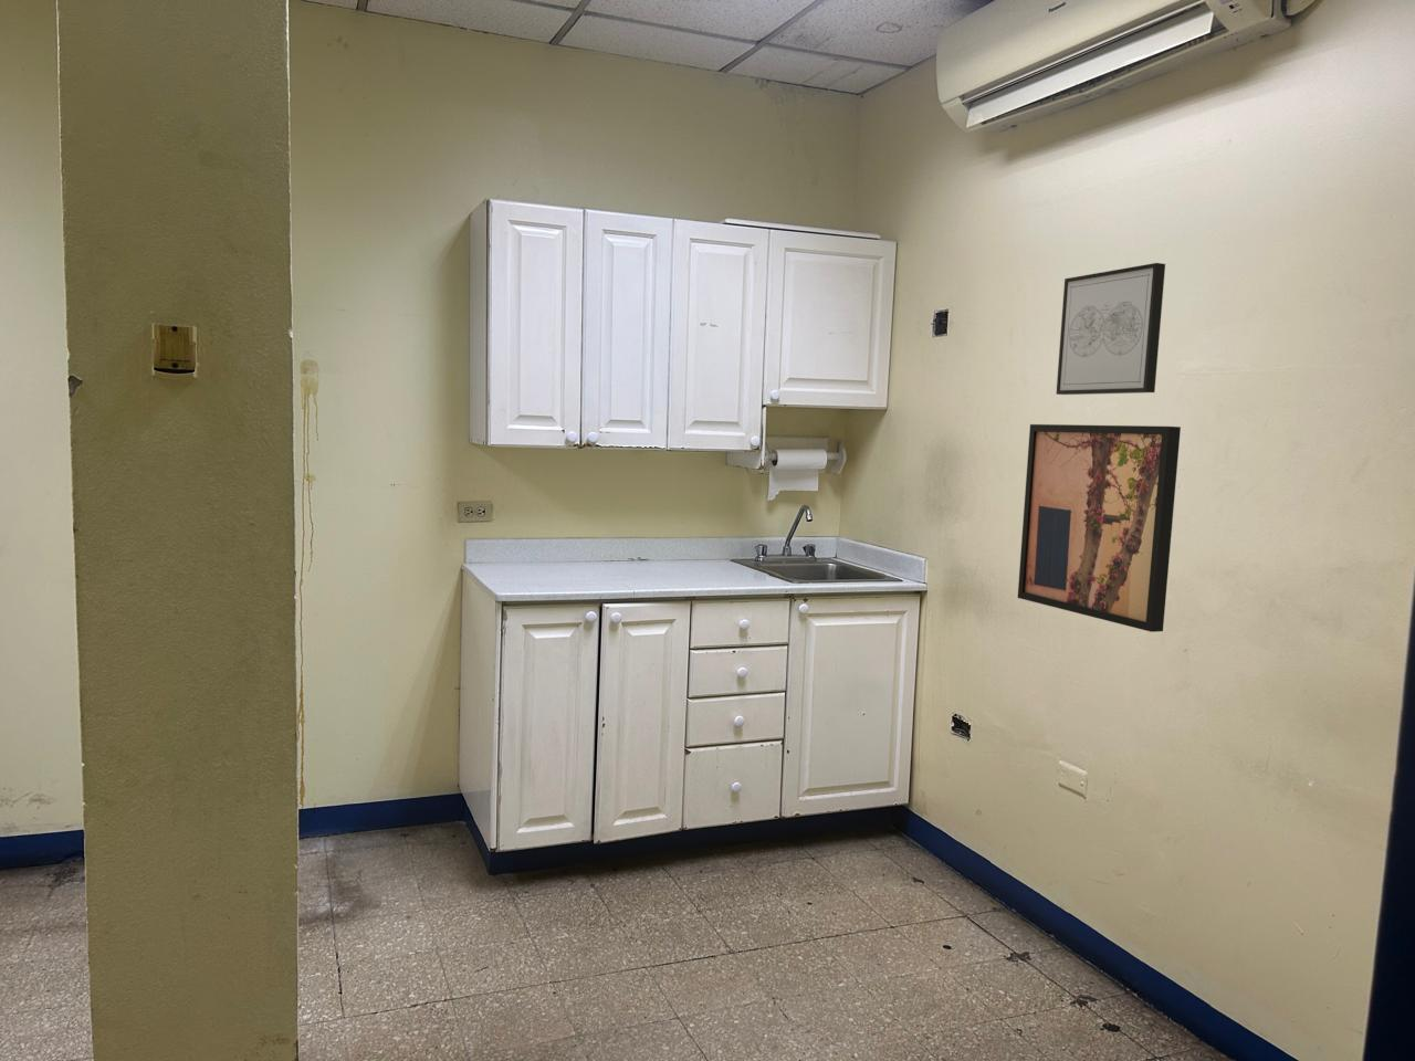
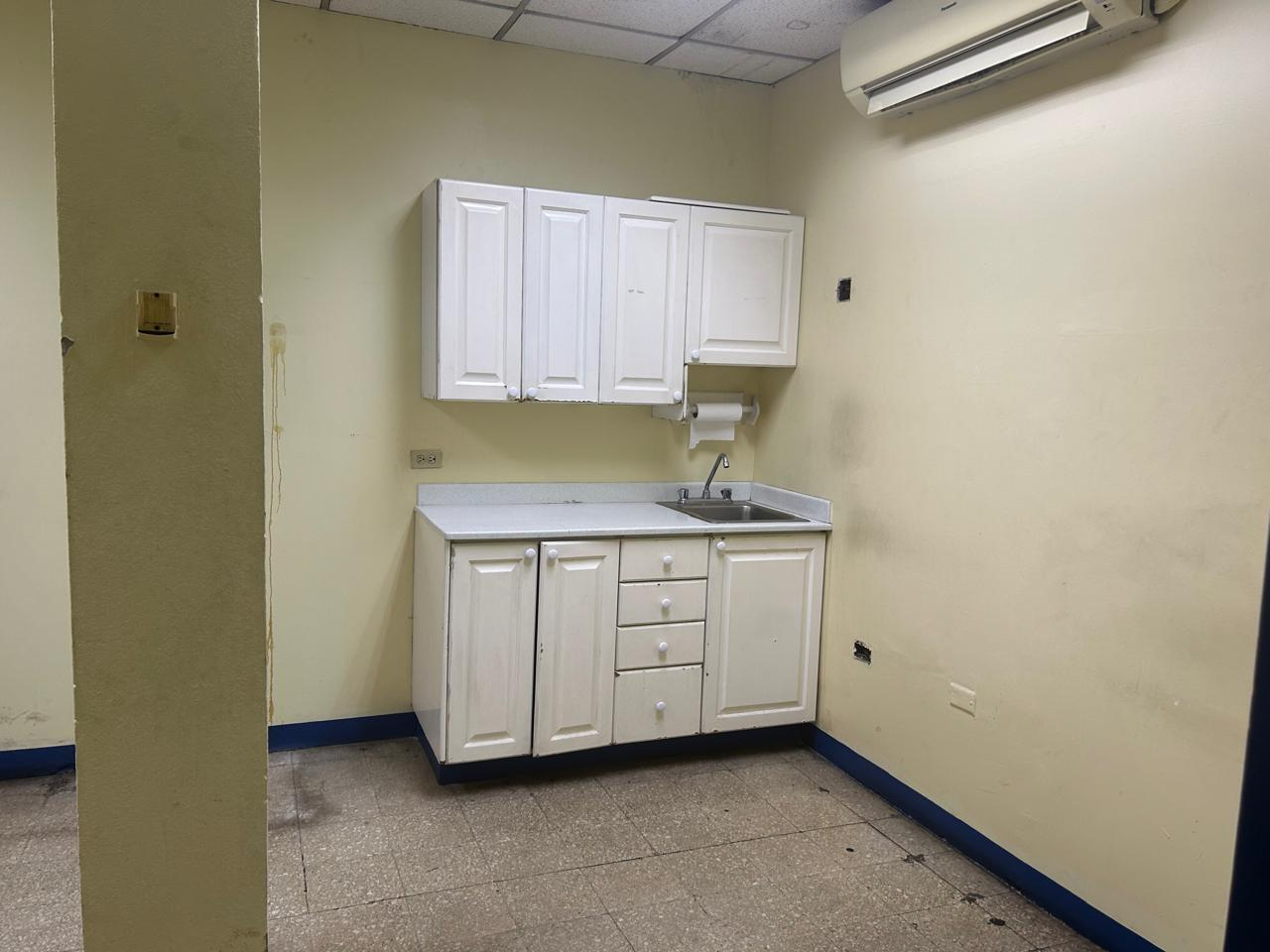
- wall art (1091, 519)
- wall art (1106, 332)
